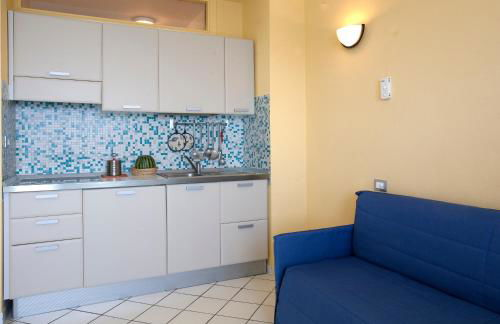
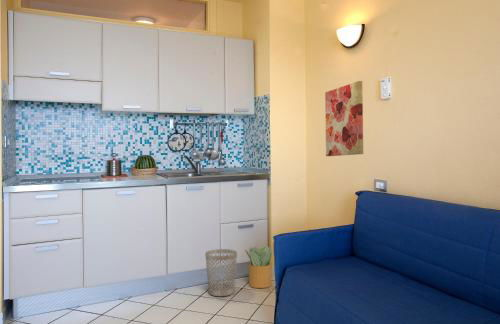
+ wall art (343, 121)
+ wastebasket (221, 271)
+ potted plant (258, 266)
